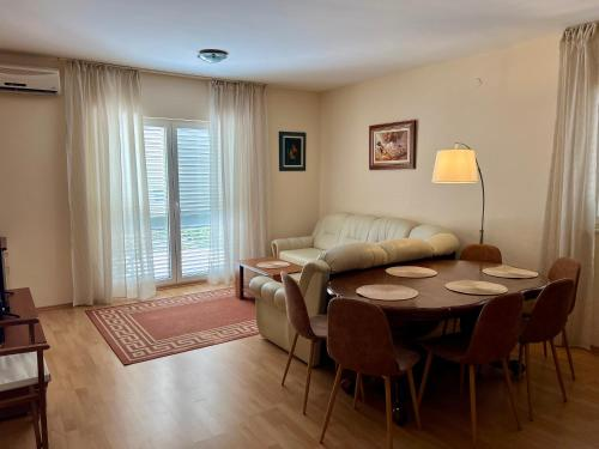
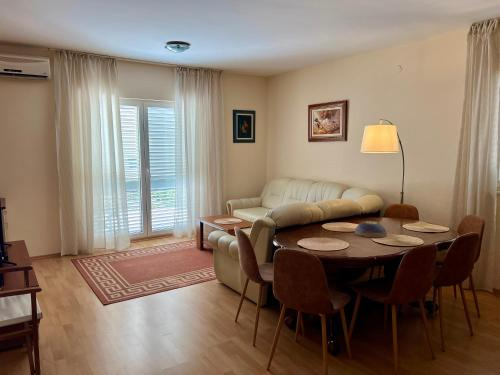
+ decorative bowl (370, 227)
